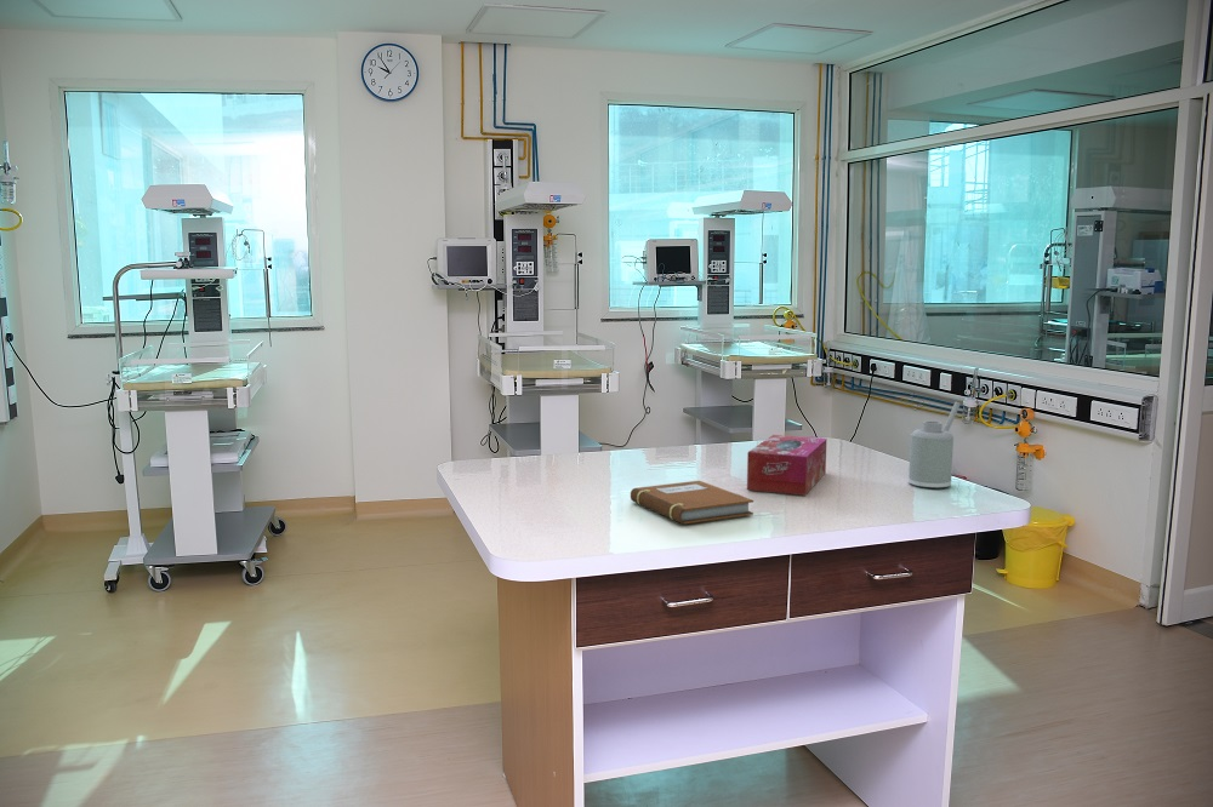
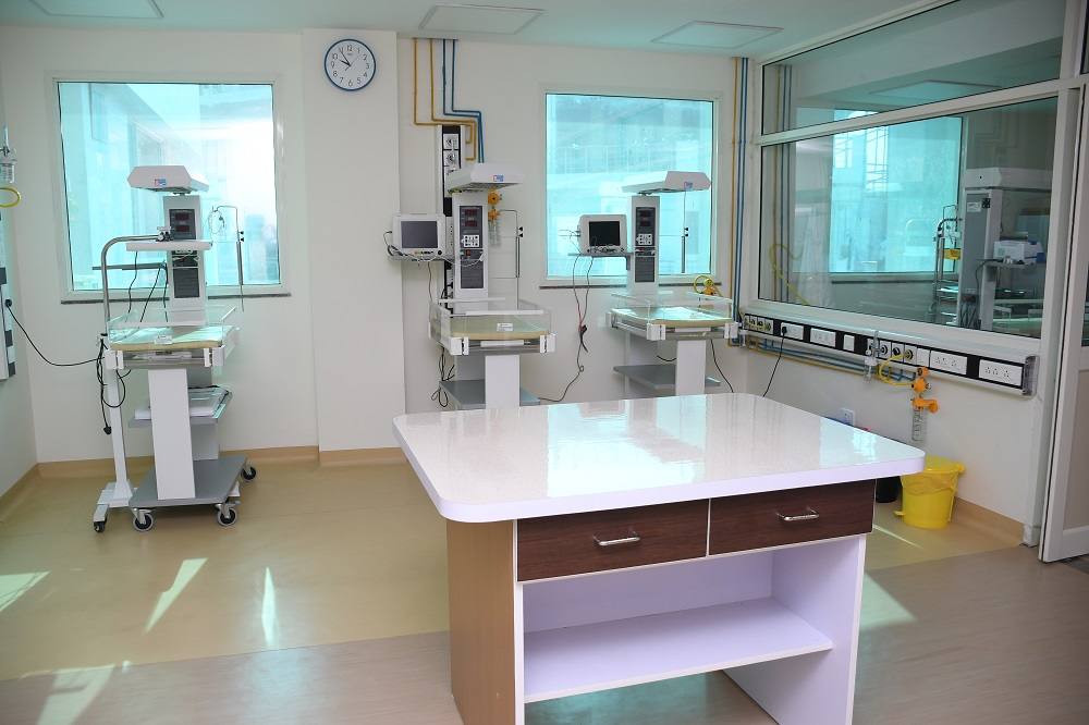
- soap dispenser (936, 443)
- tissue box (787, 463)
- notebook (688, 500)
